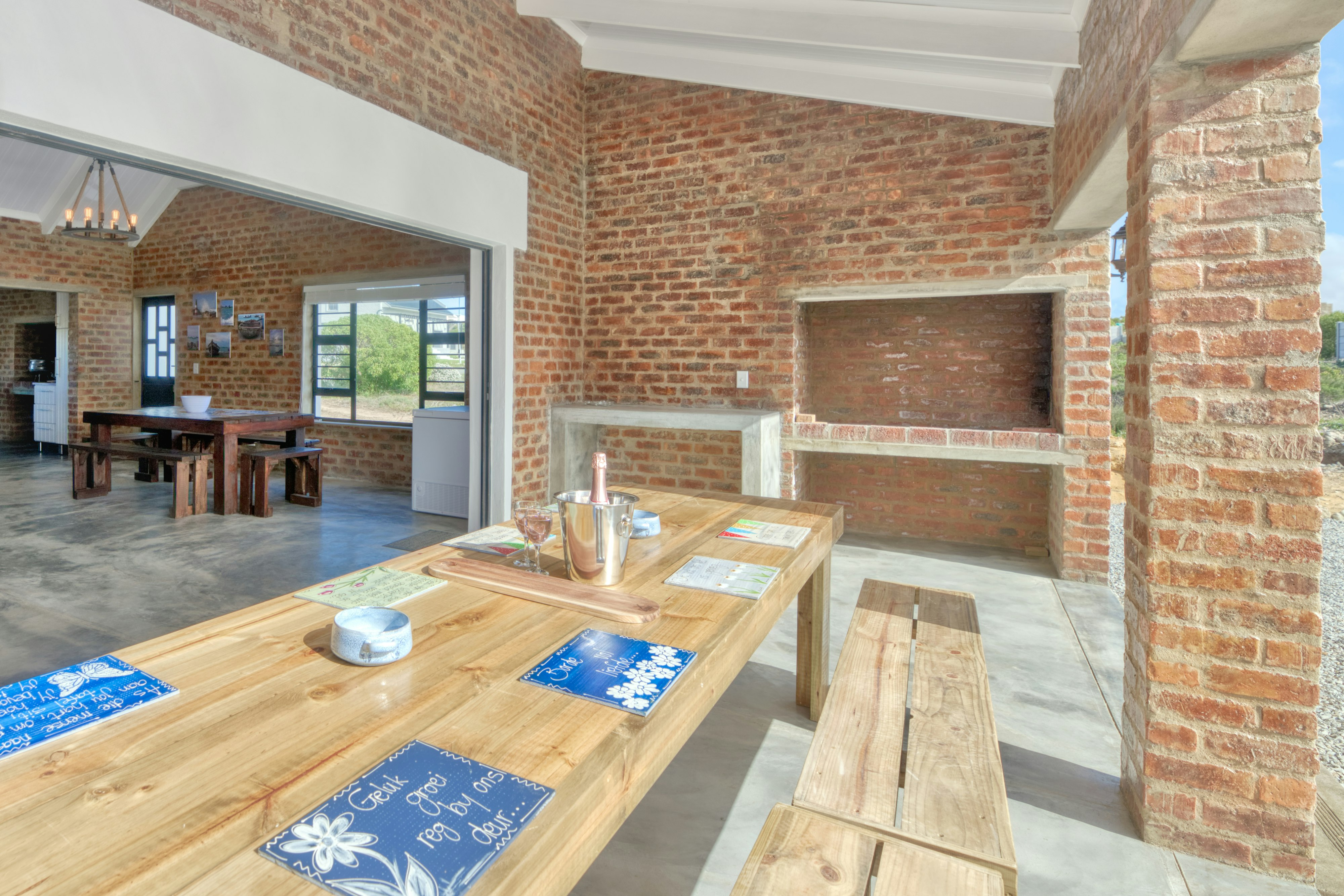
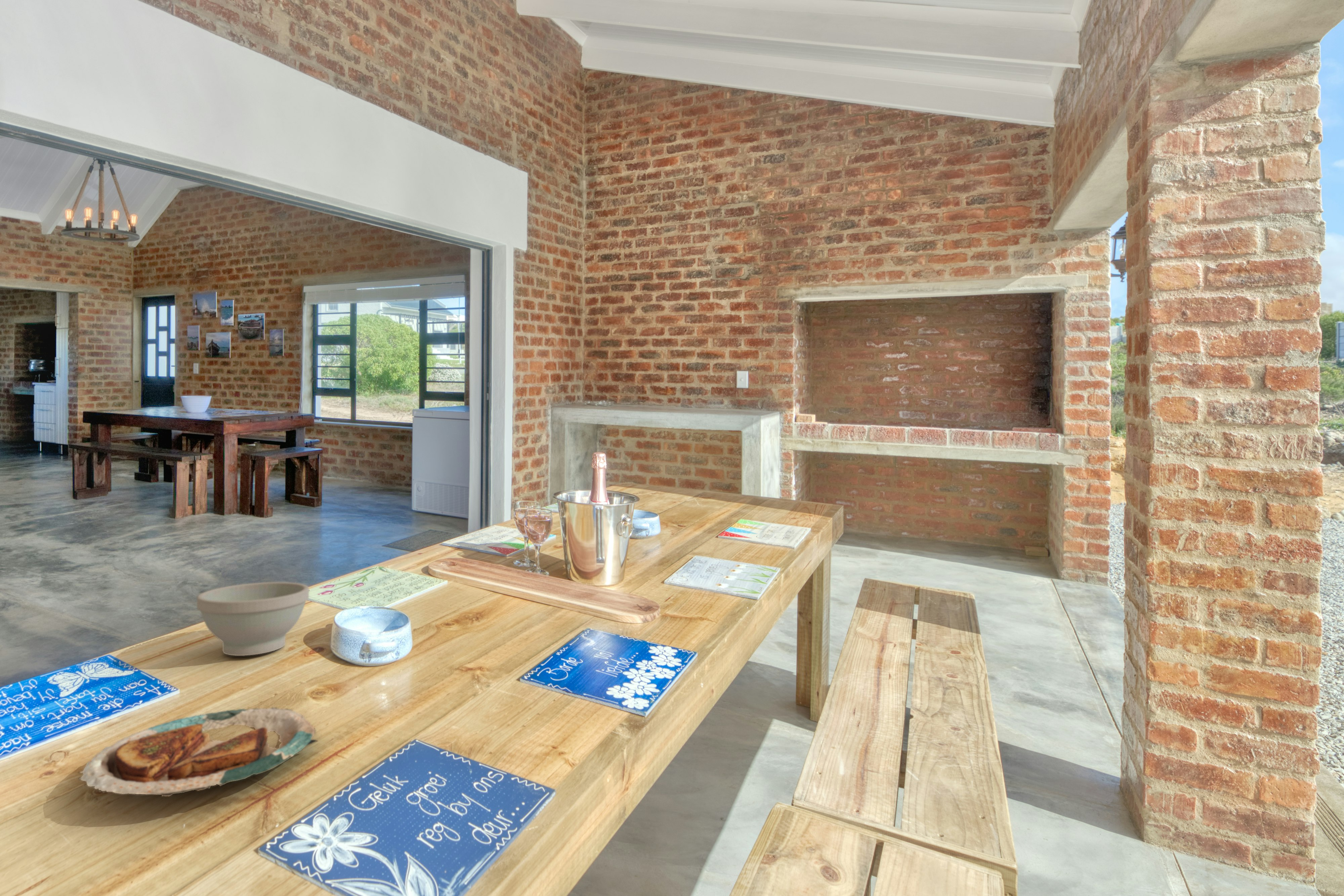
+ plate (211, 747)
+ bowl (255, 620)
